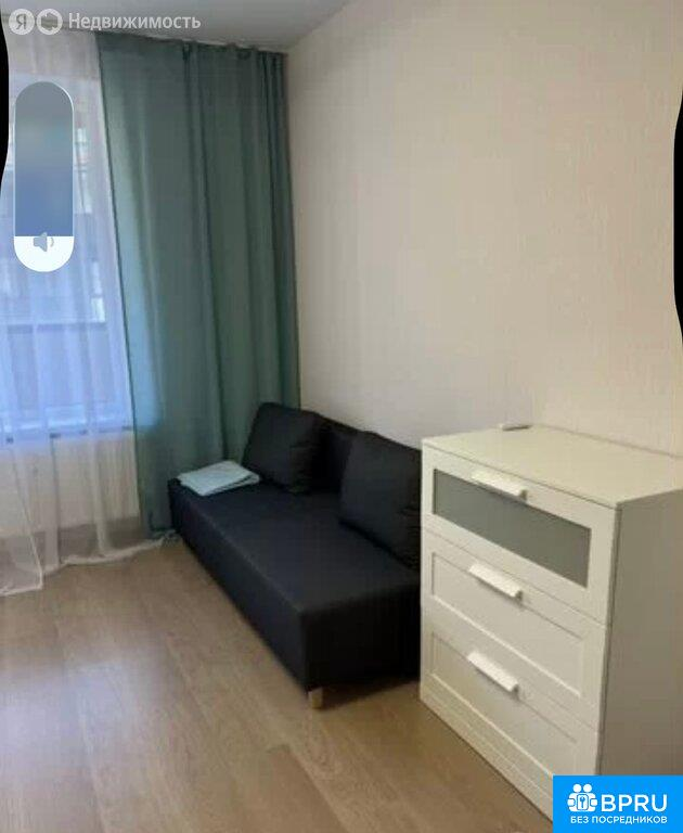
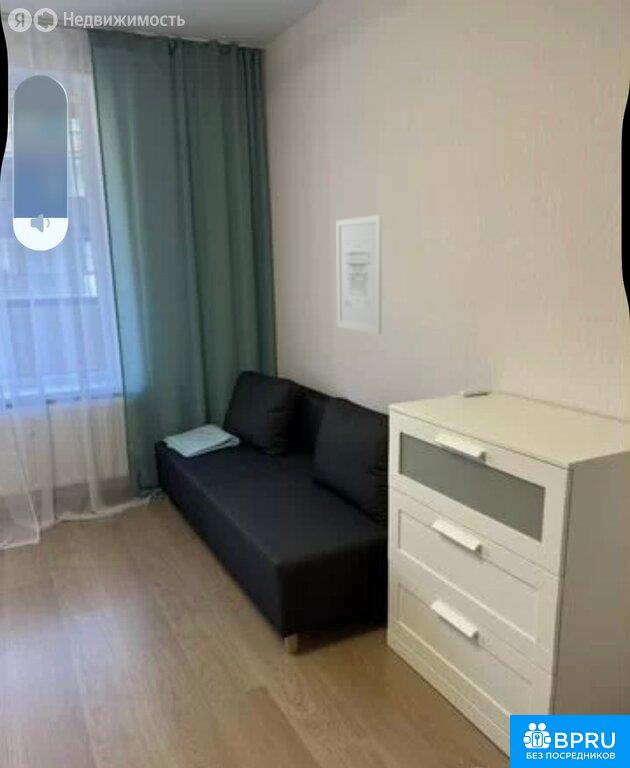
+ wall art (357, 275)
